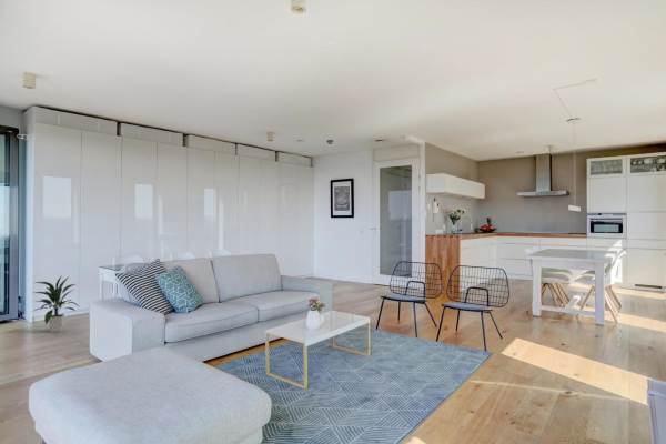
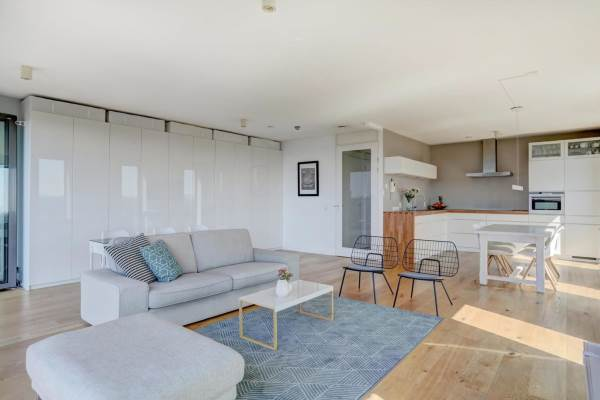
- indoor plant (53, 302)
